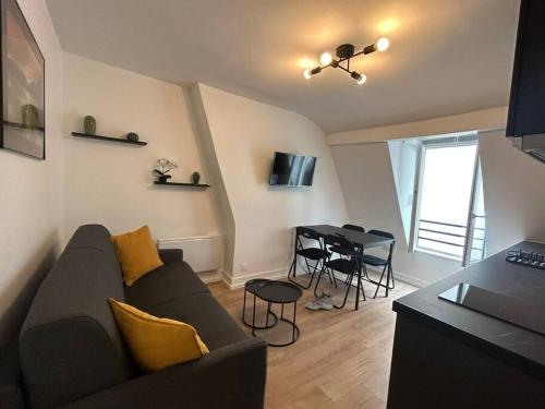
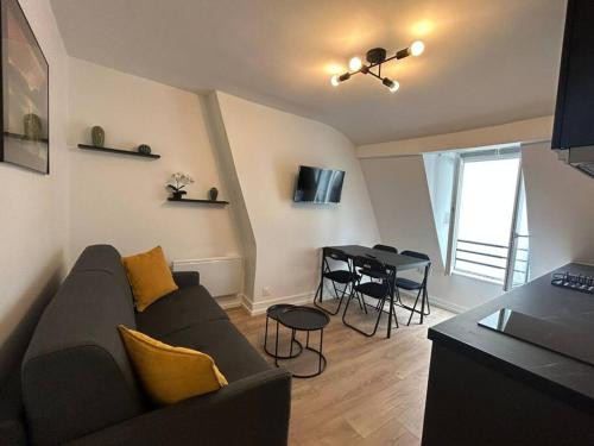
- sneaker (319, 298)
